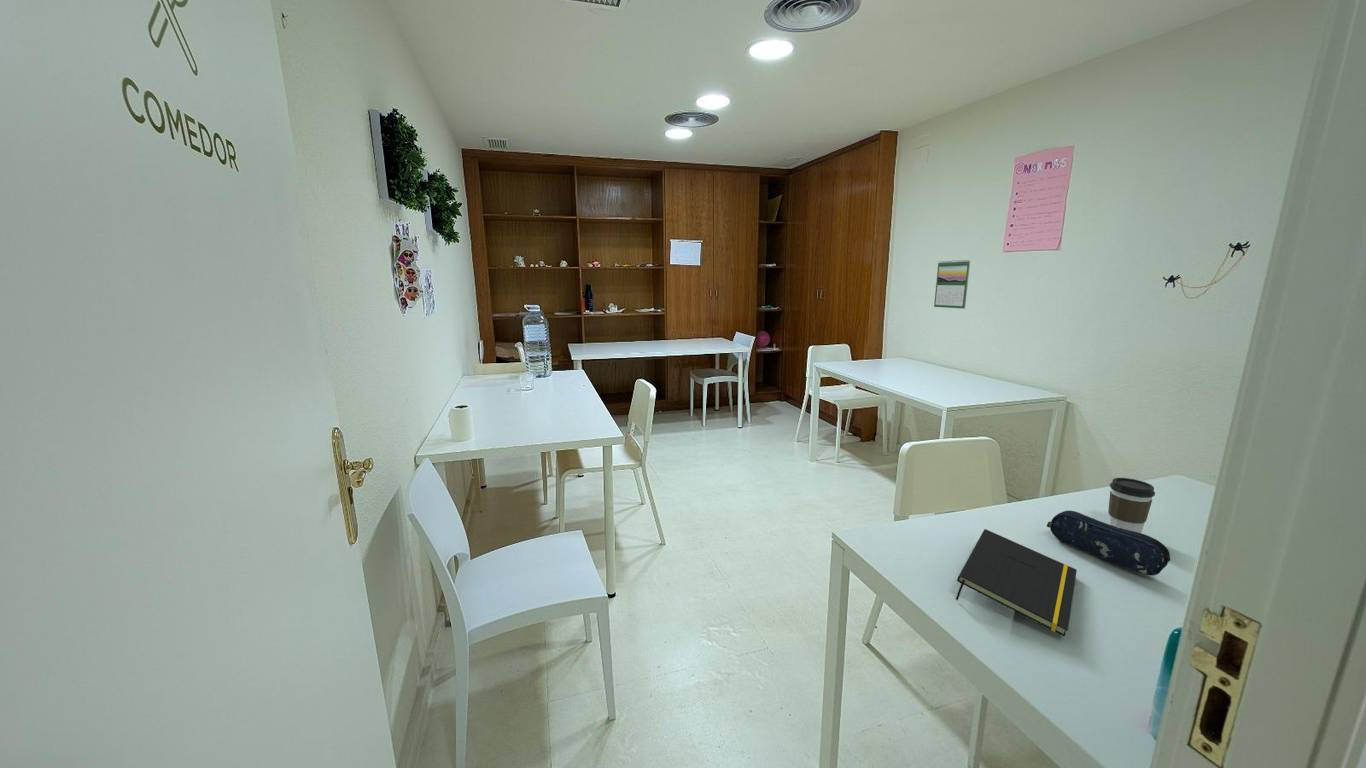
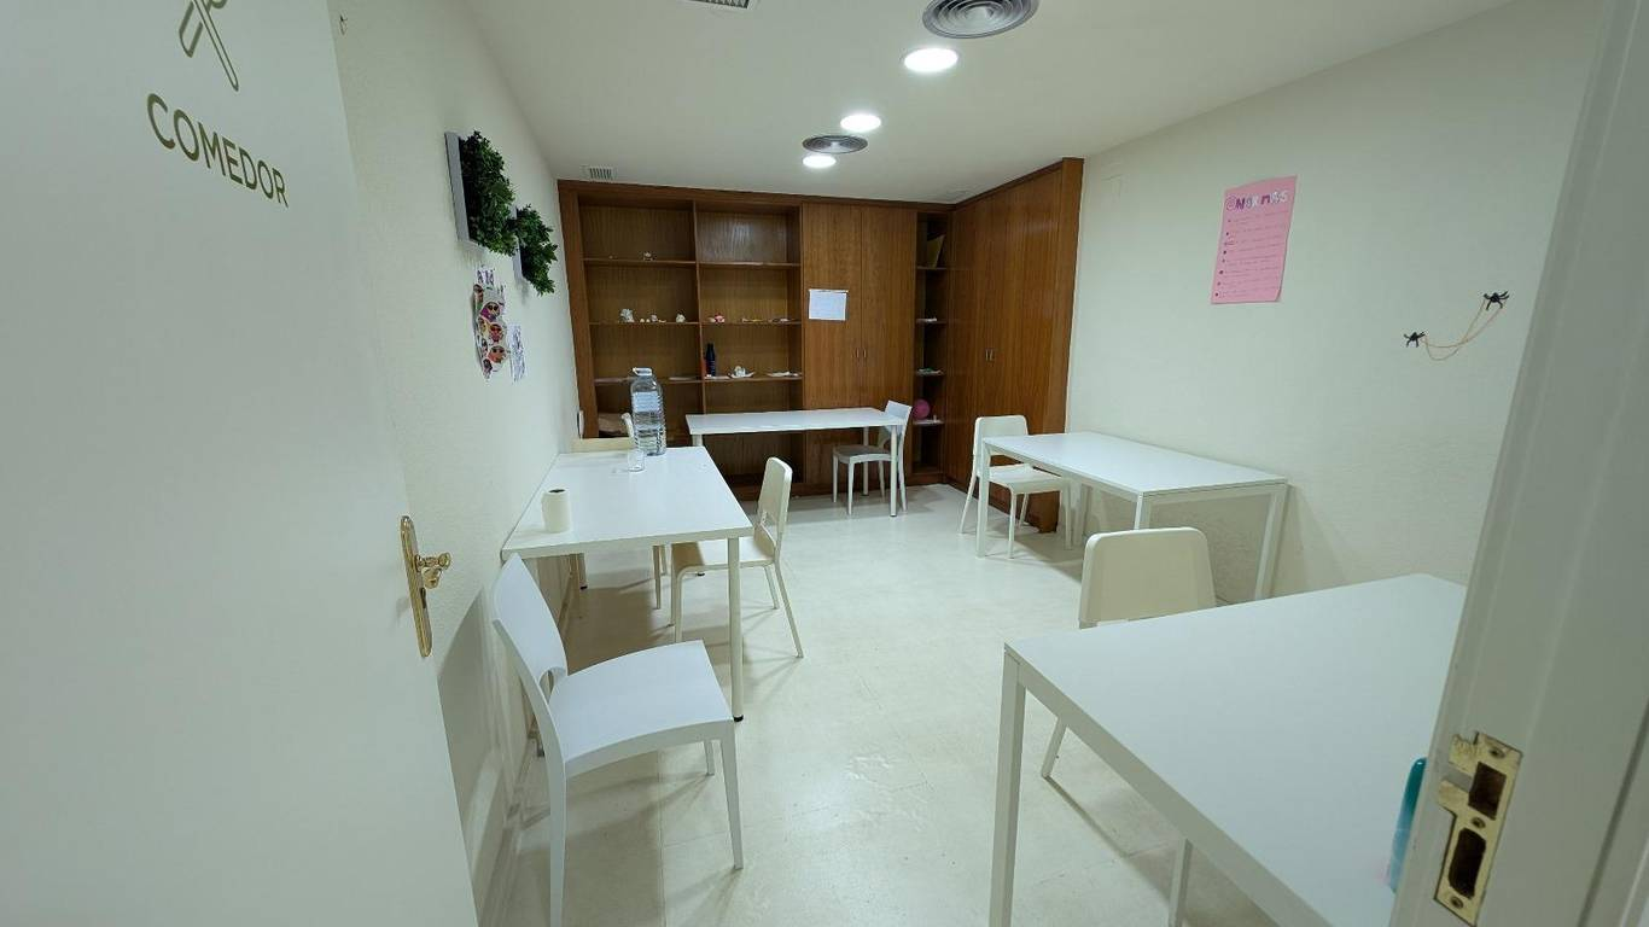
- pencil case (1105, 540)
- calendar (951, 284)
- coffee cup (1128, 508)
- notepad (1019, 575)
